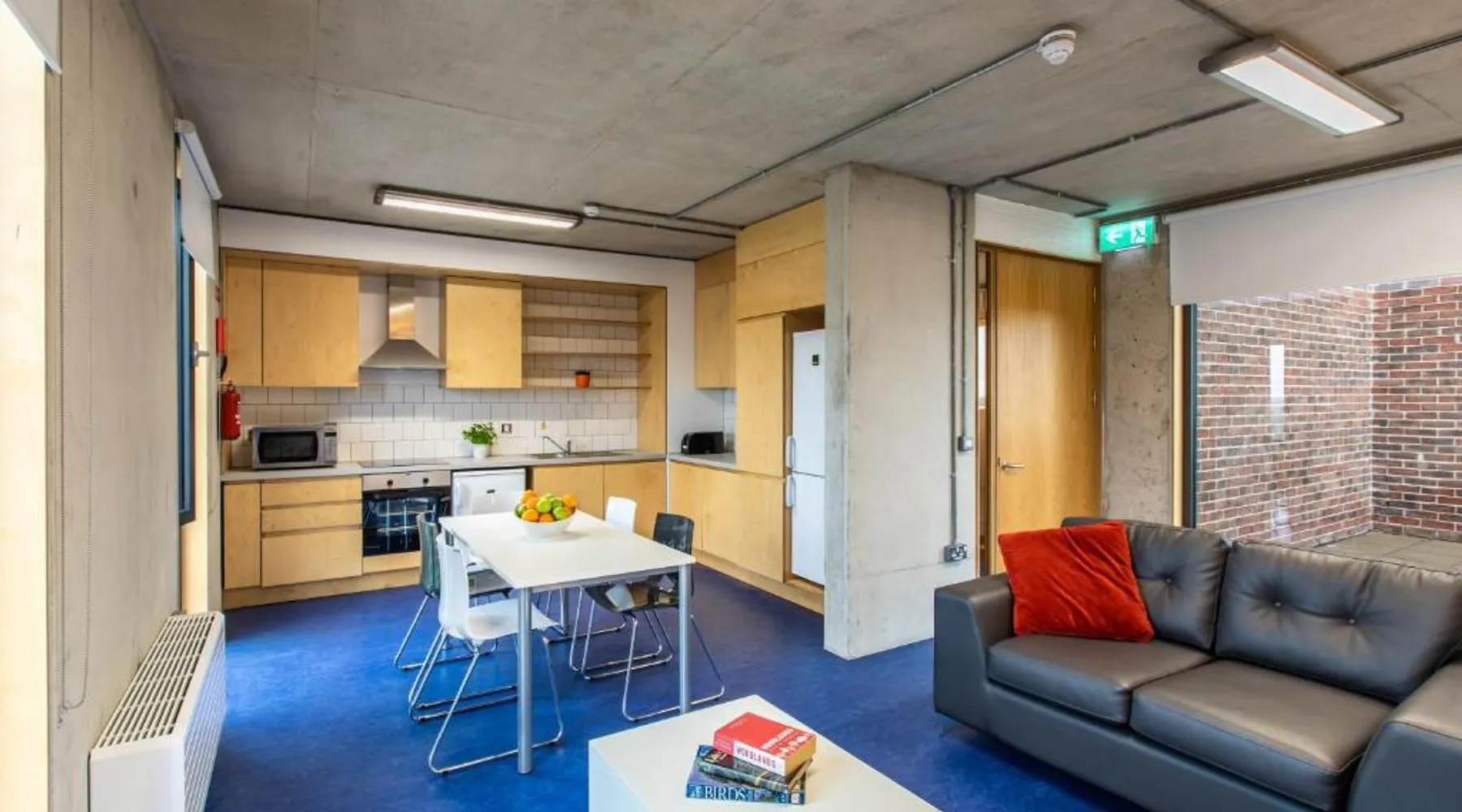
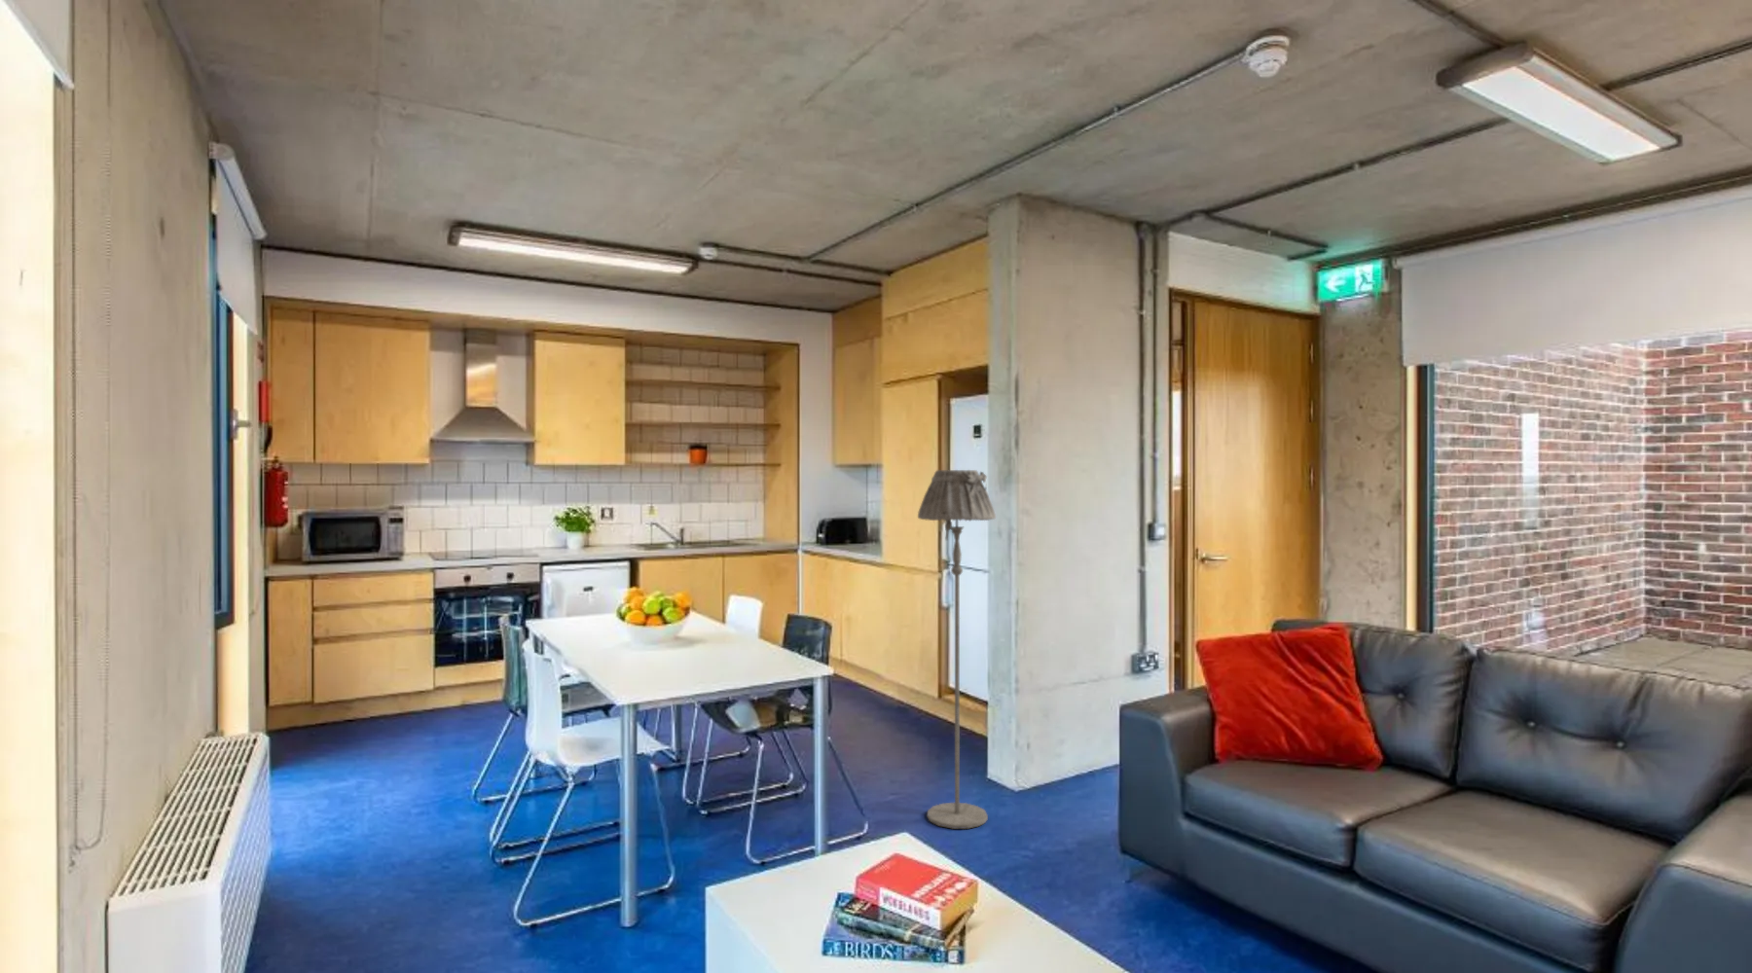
+ floor lamp (956, 643)
